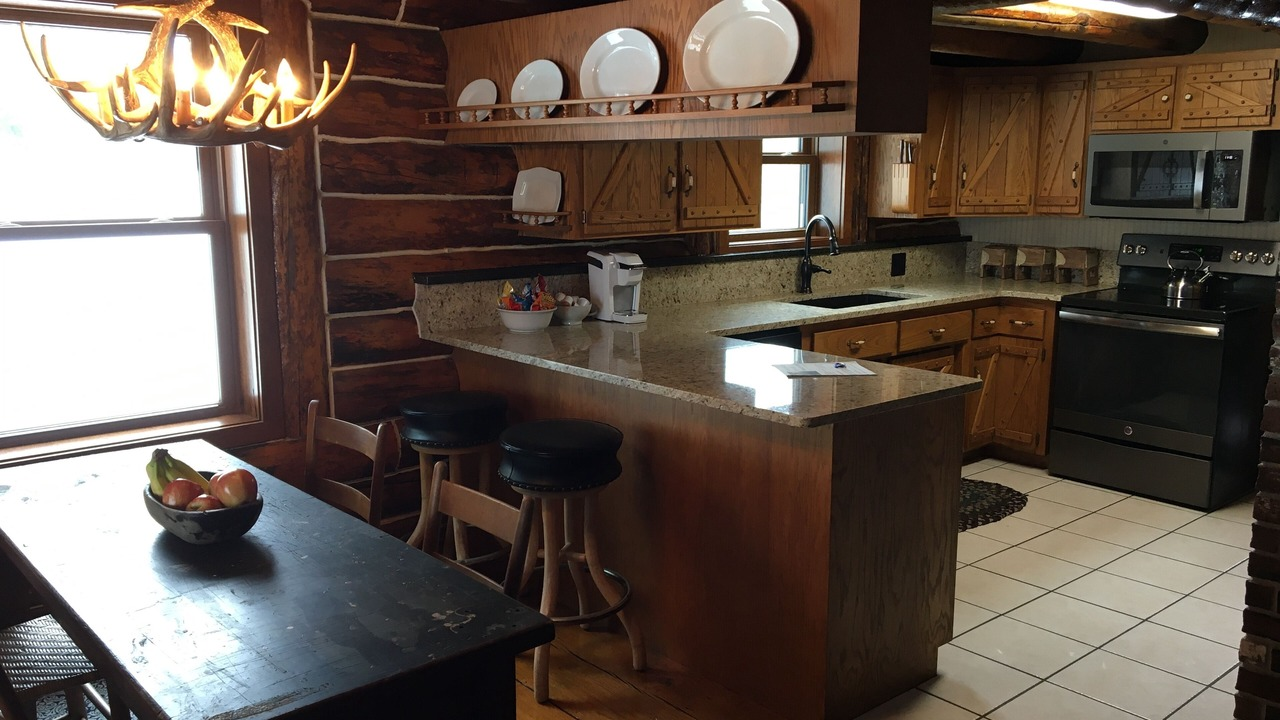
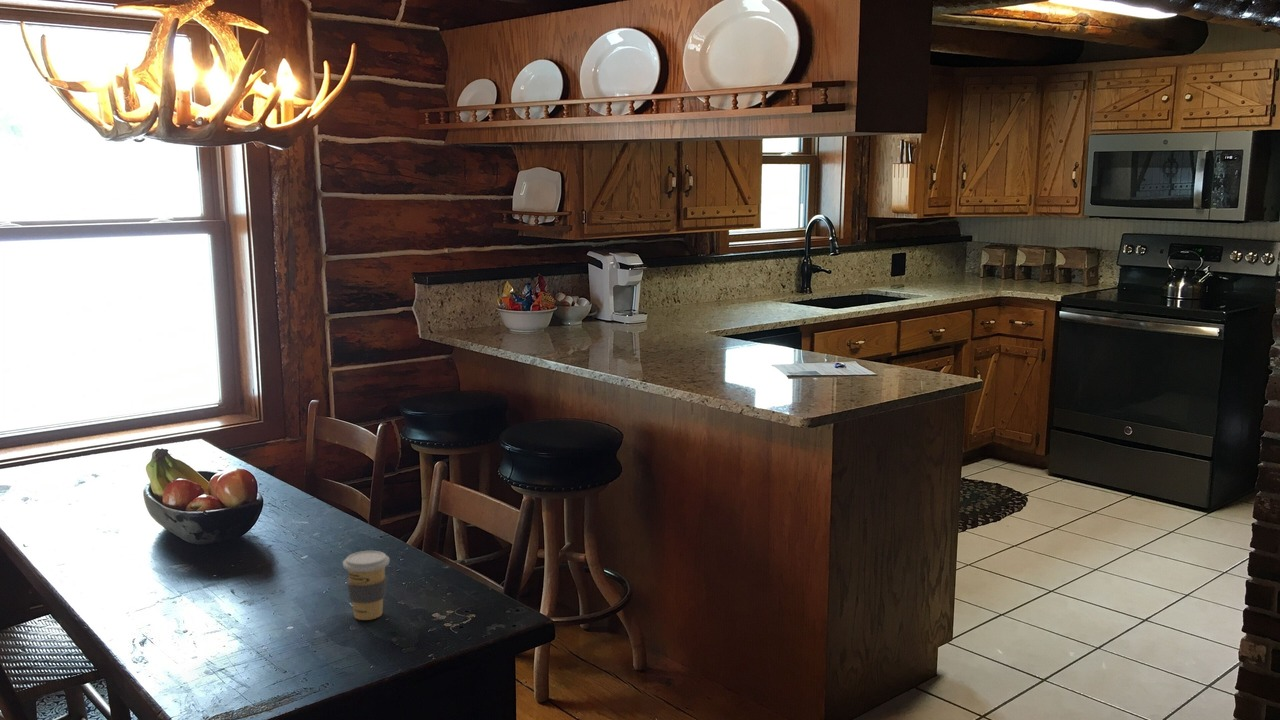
+ coffee cup (367, 585)
